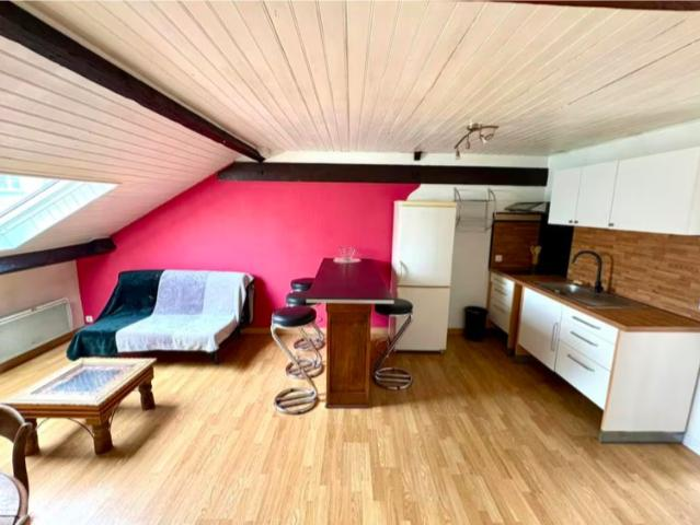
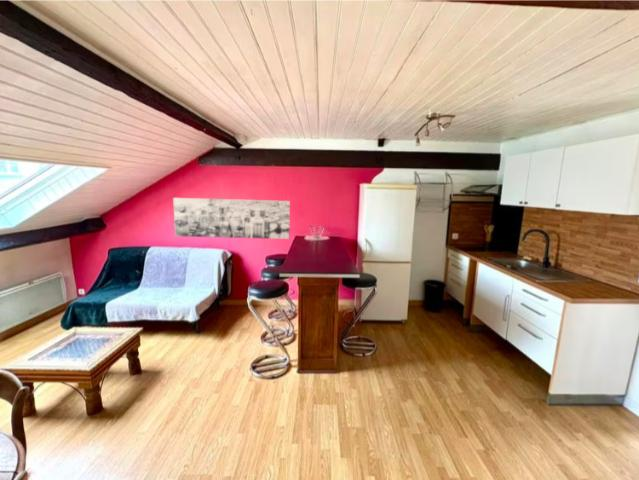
+ wall art (232, 218)
